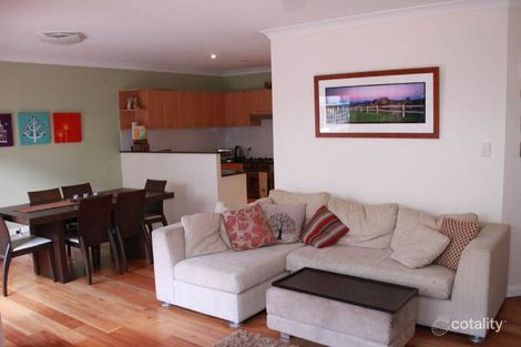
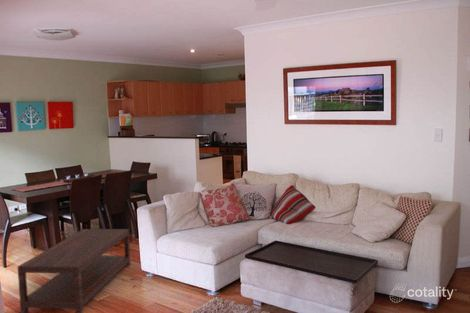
+ coffee table (82, 266)
